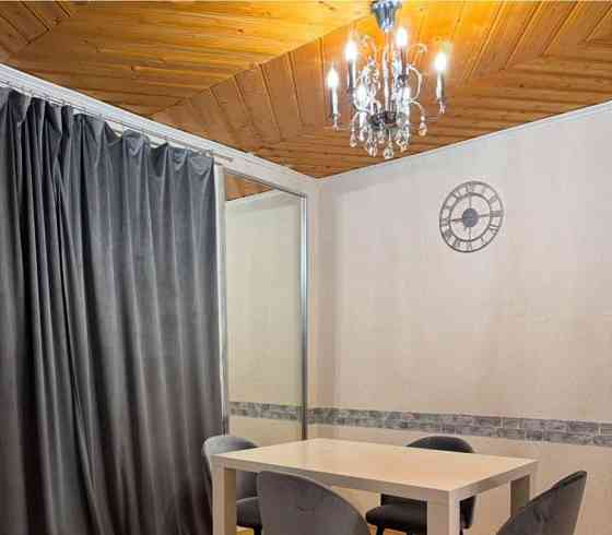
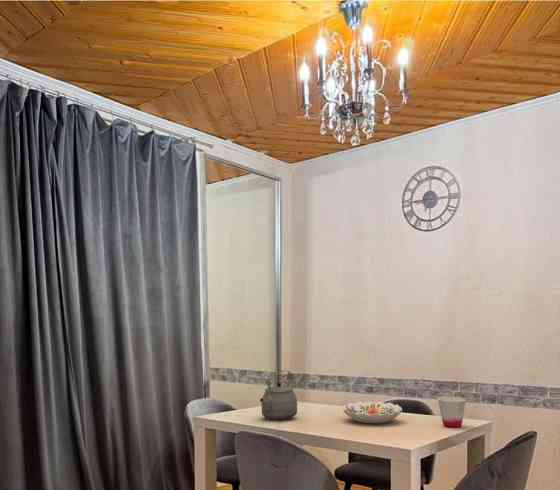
+ cup (452, 412)
+ tea kettle (276, 395)
+ decorative bowl (372, 413)
